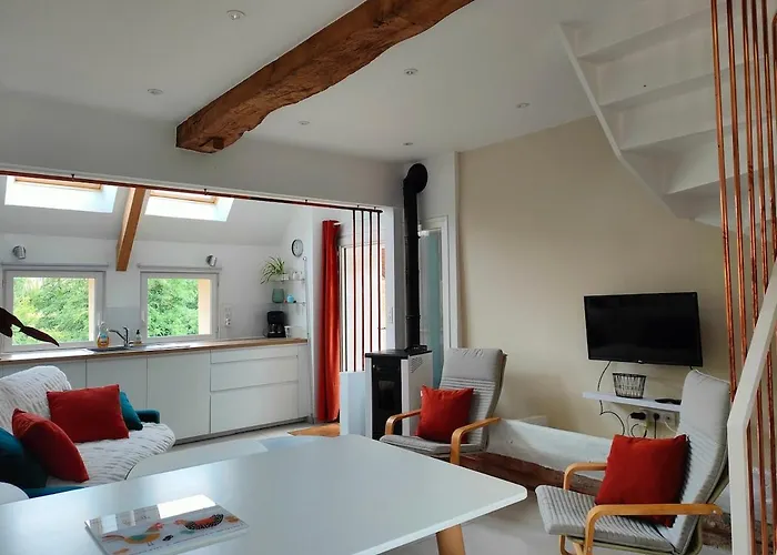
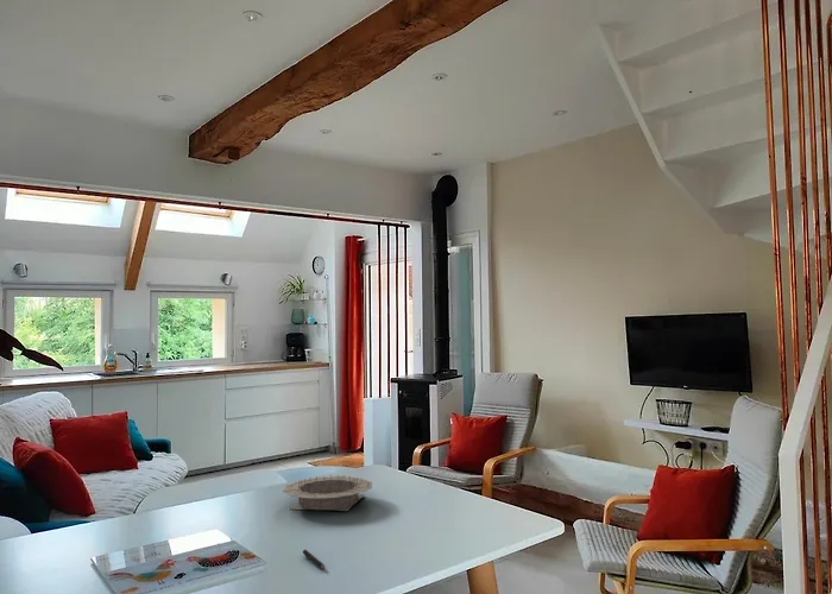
+ bowl (328, 492)
+ pen (314, 558)
